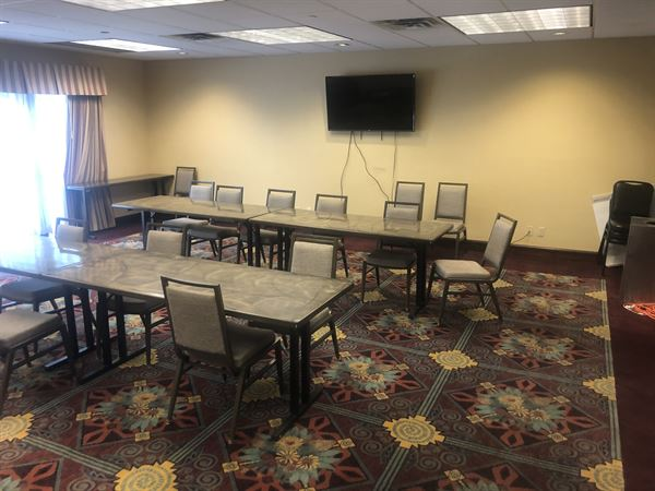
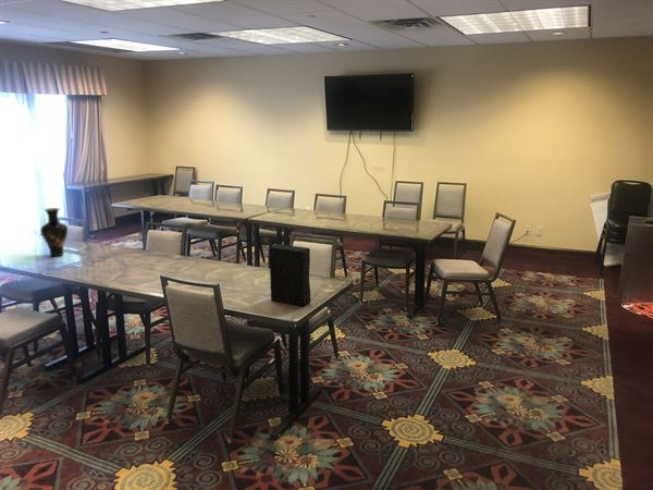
+ binder (289, 274)
+ vase (54, 232)
